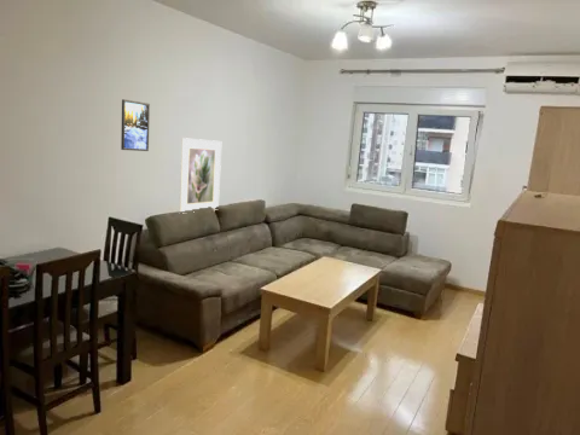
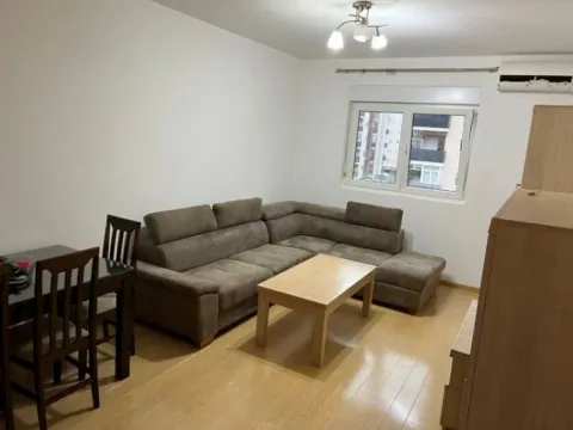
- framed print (201, 175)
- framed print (135, 126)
